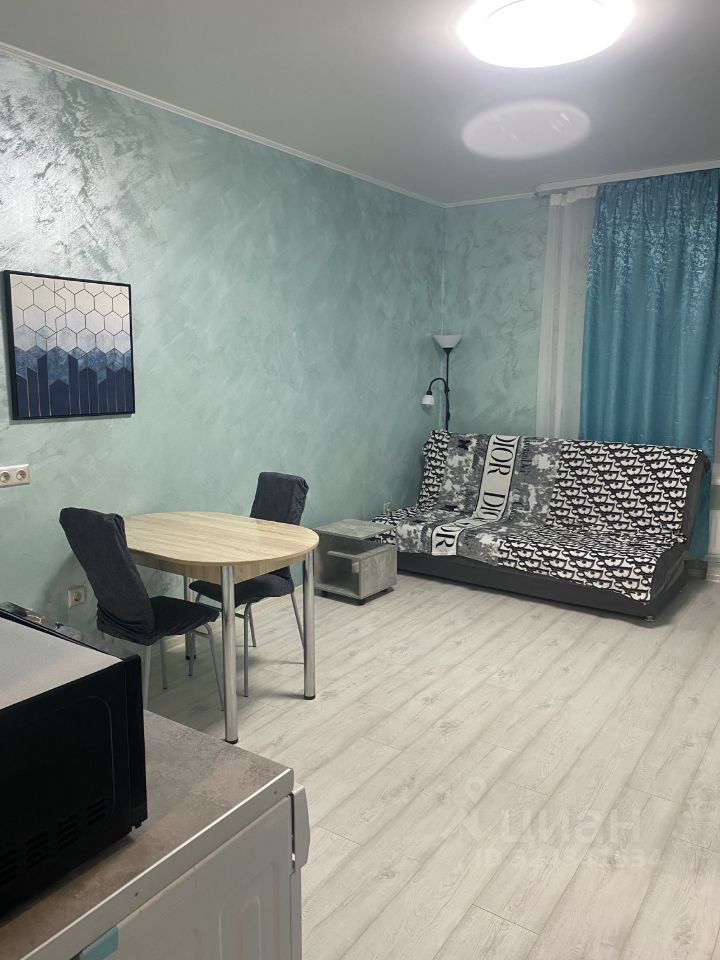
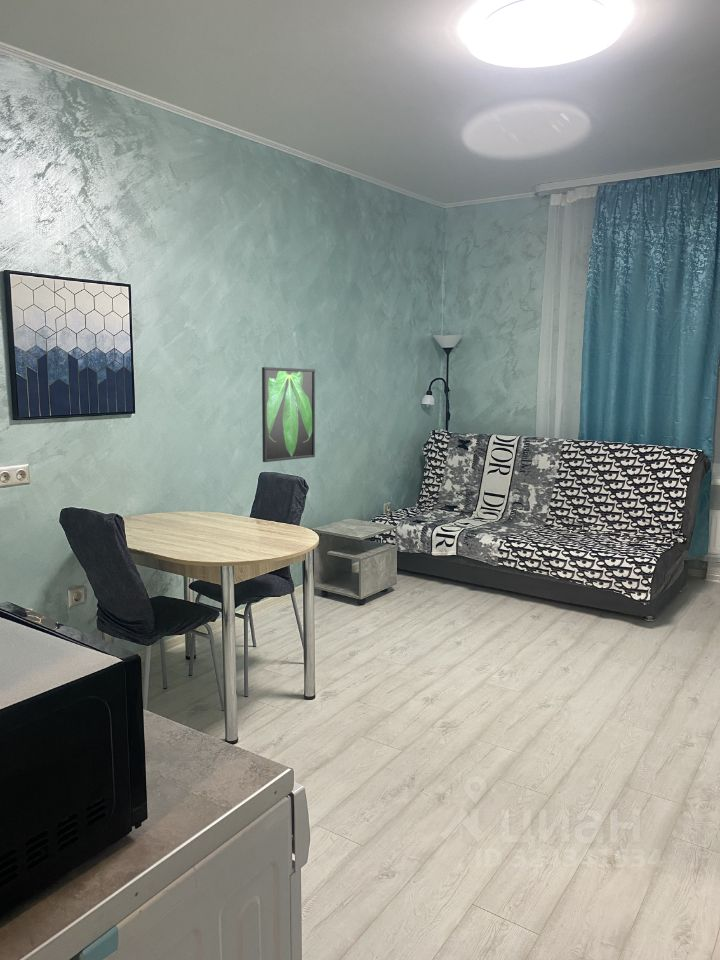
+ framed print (289, 414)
